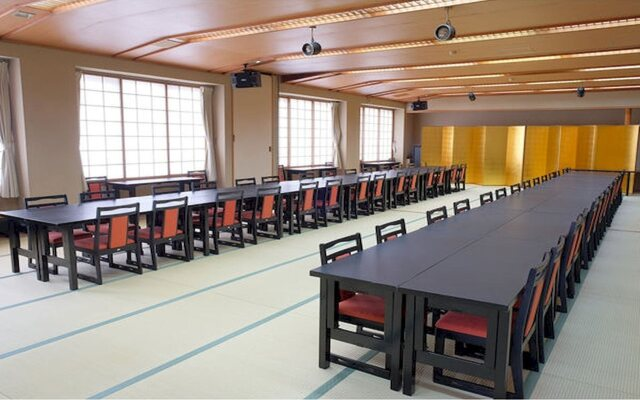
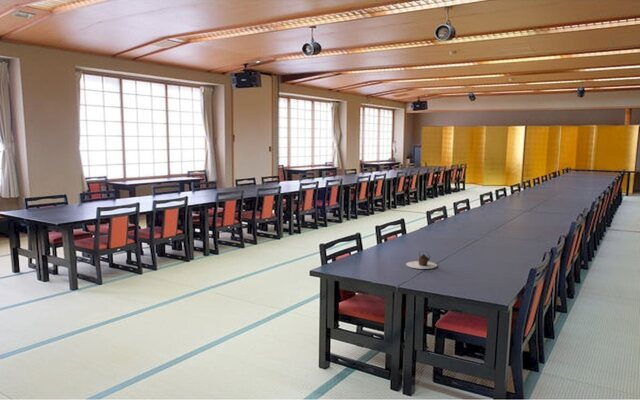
+ teapot (421, 258)
